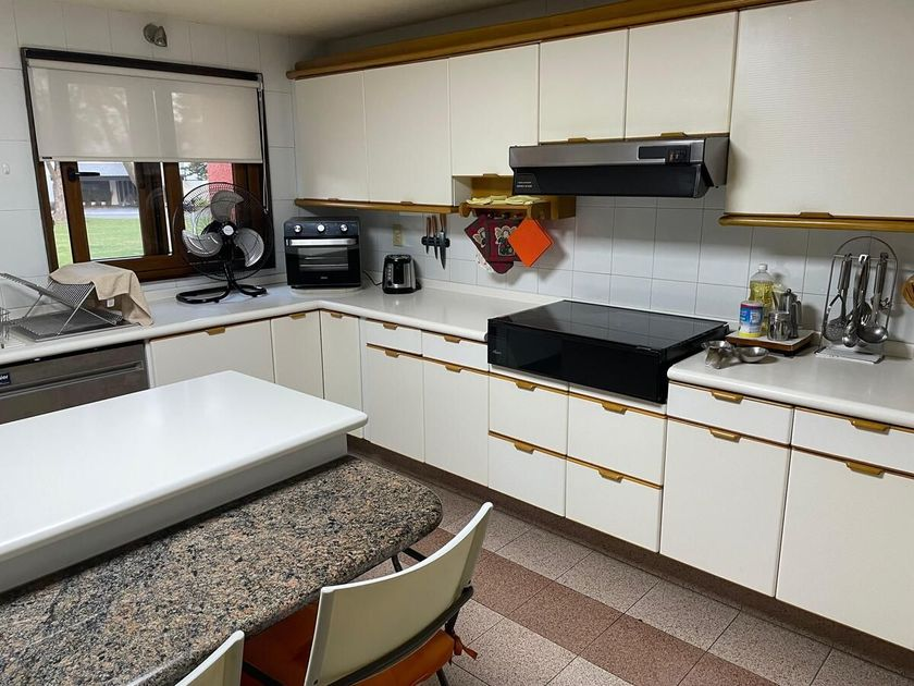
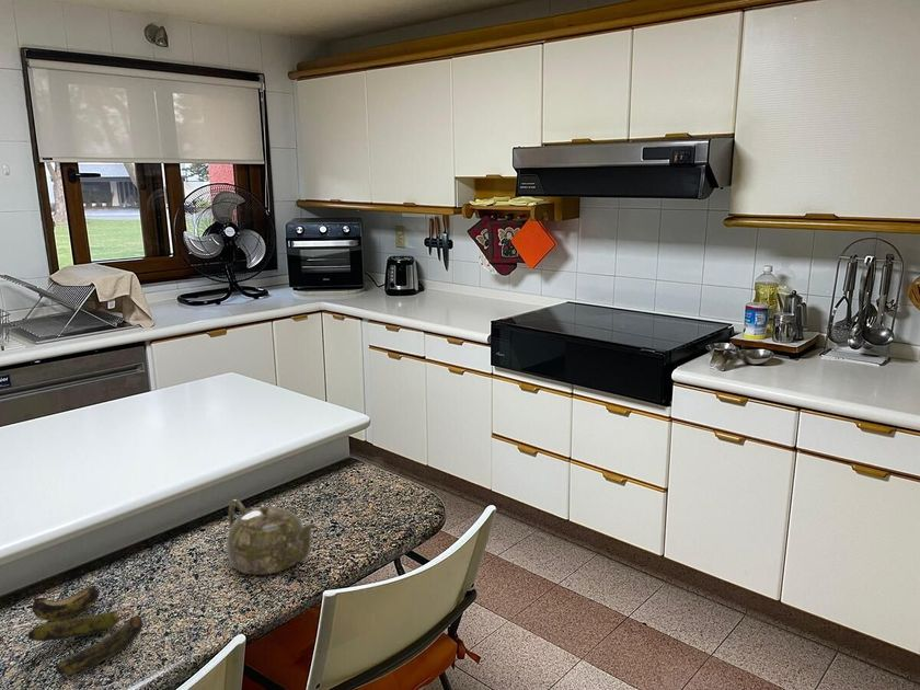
+ banana (77, 624)
+ teapot (269, 532)
